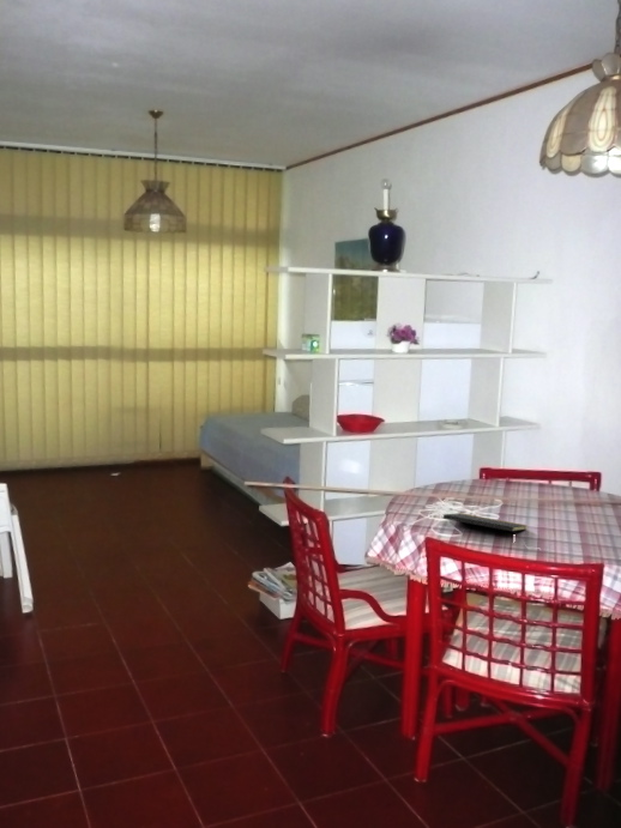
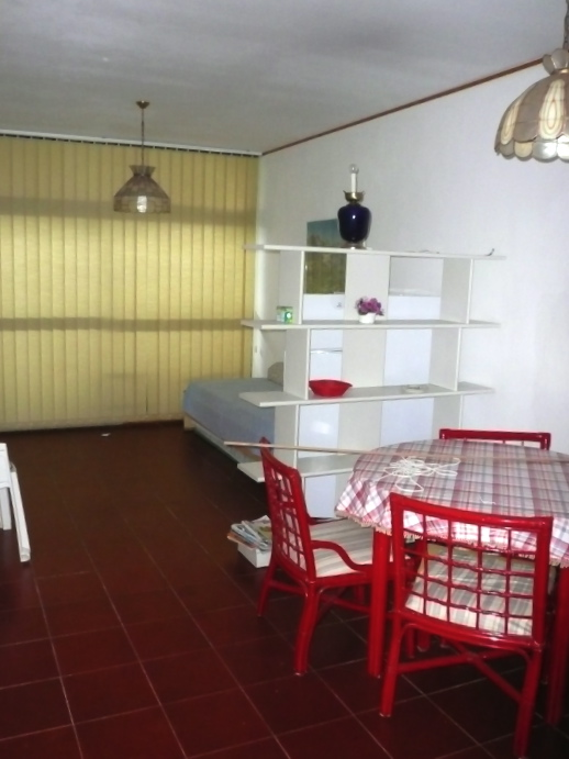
- notepad (484, 521)
